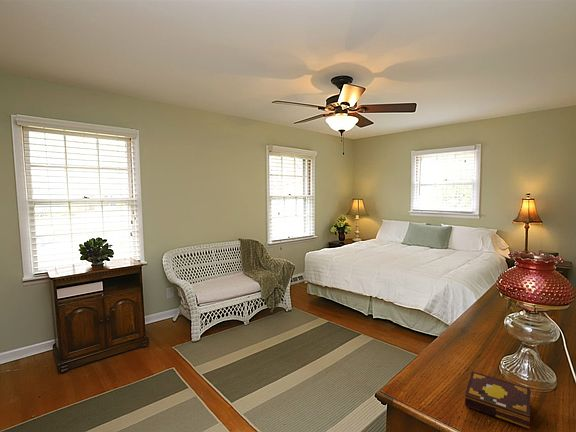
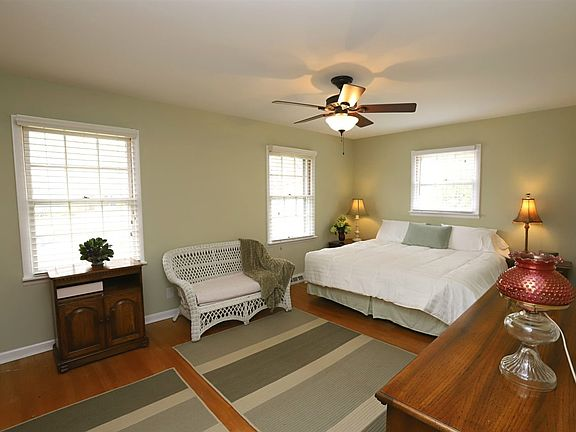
- book (497, 397)
